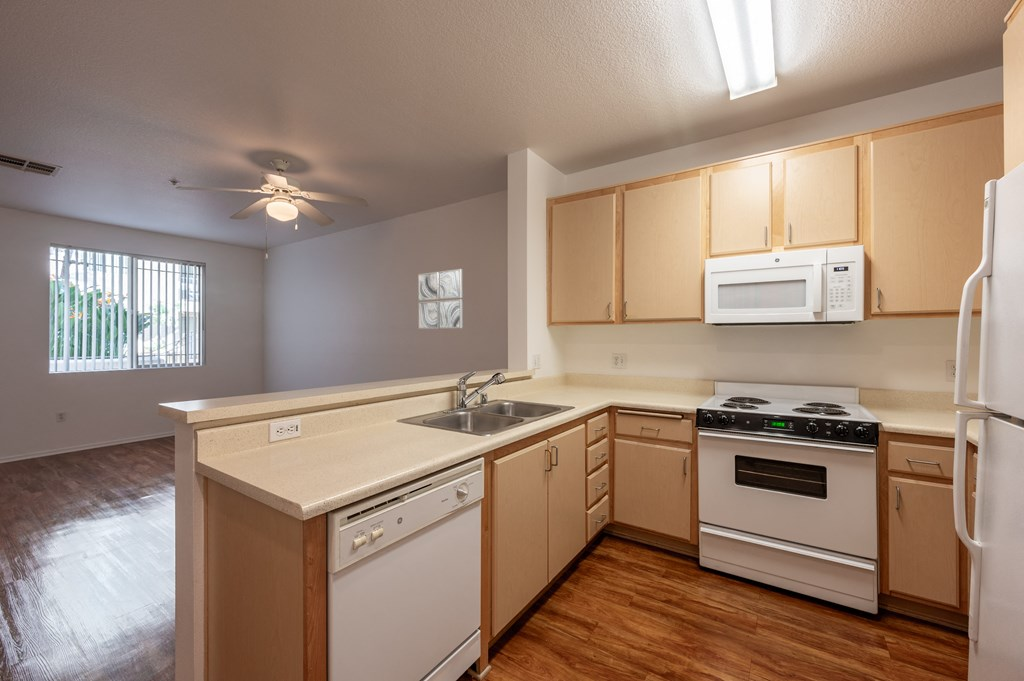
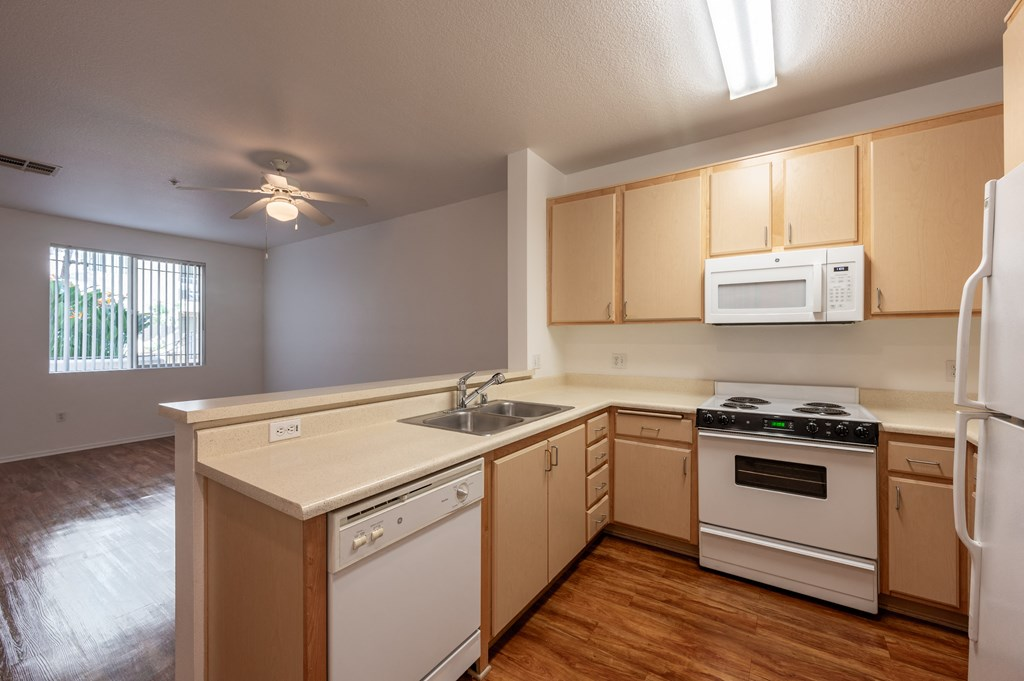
- wall art (439, 299)
